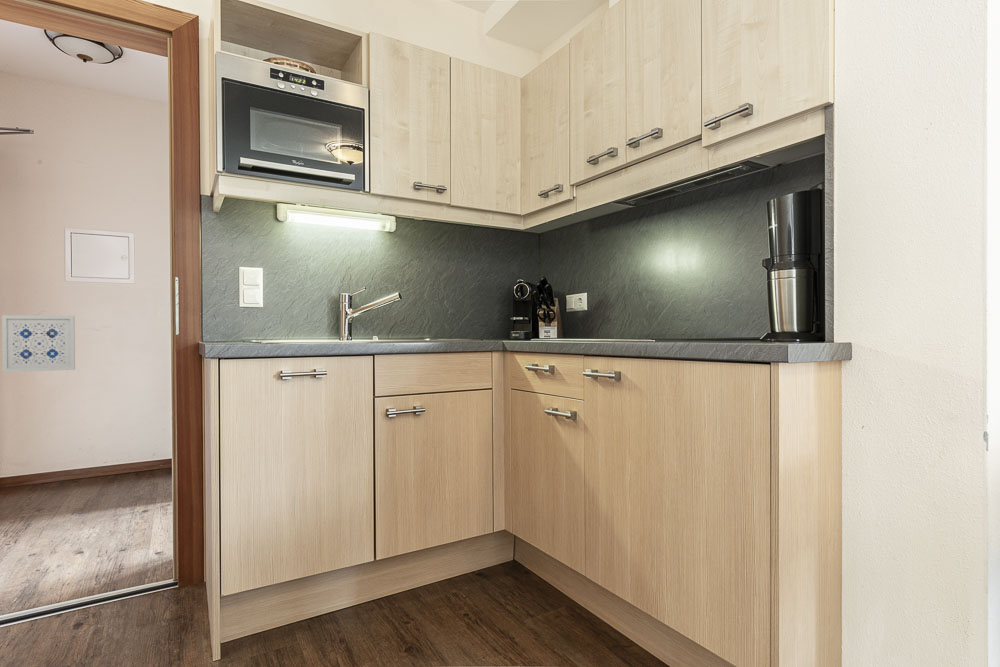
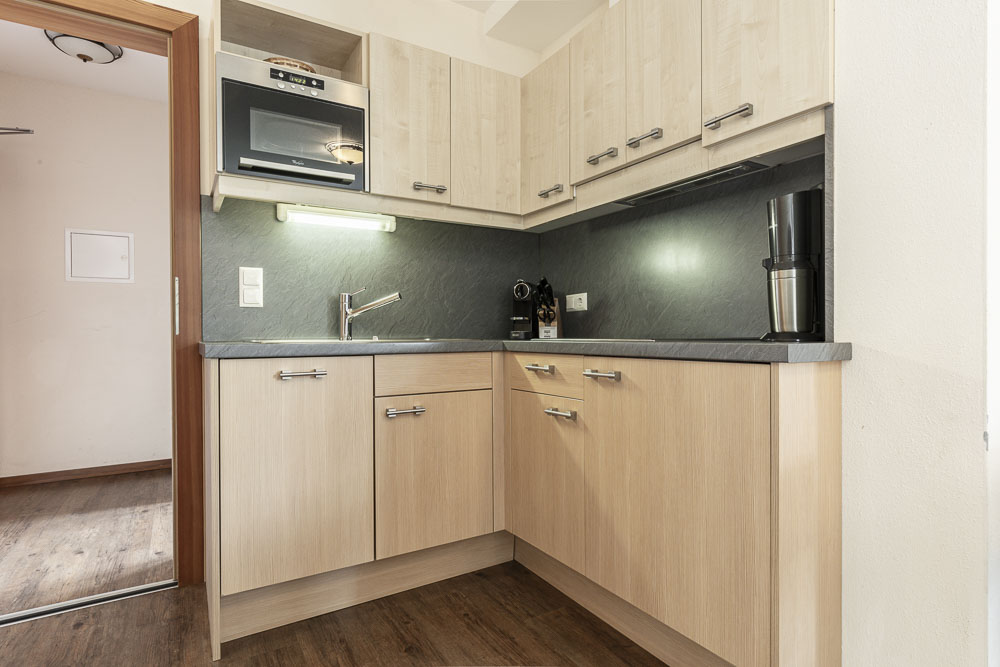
- wall art (39, 343)
